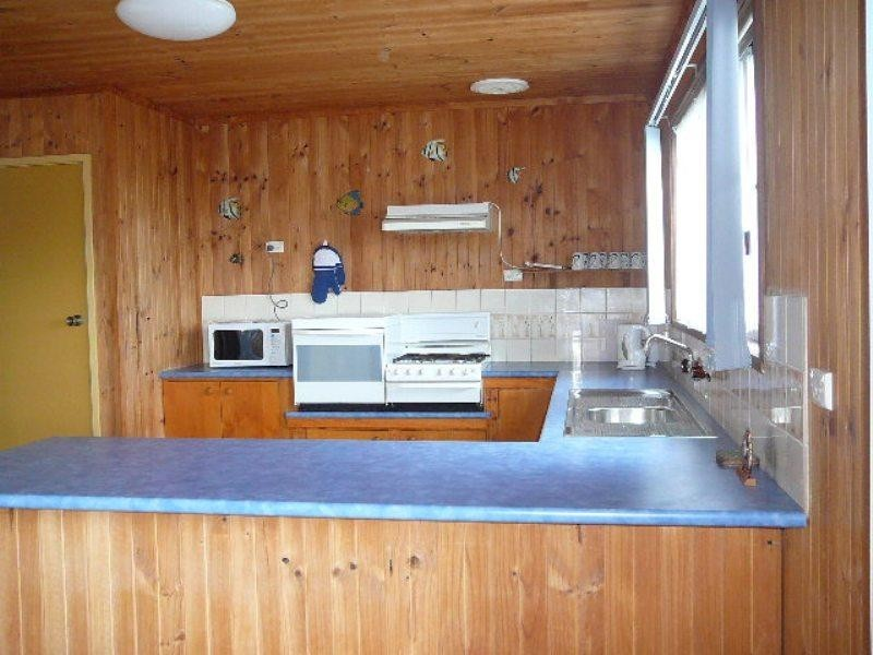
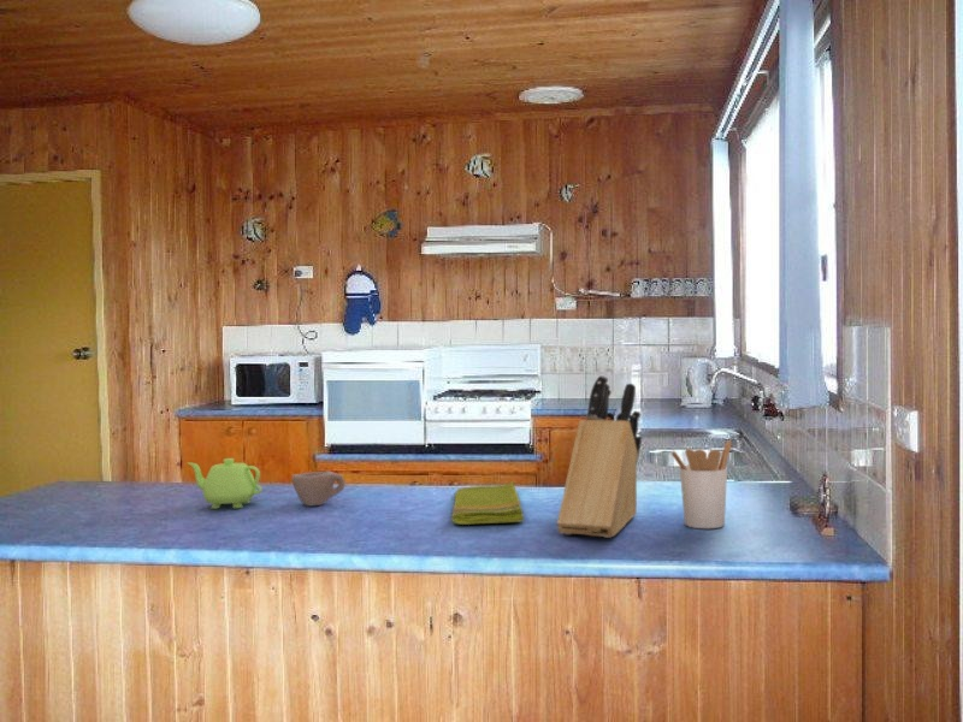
+ cup (319, 489)
+ utensil holder (703, 484)
+ teapot (224, 481)
+ knife block (603, 450)
+ dish towel (486, 501)
